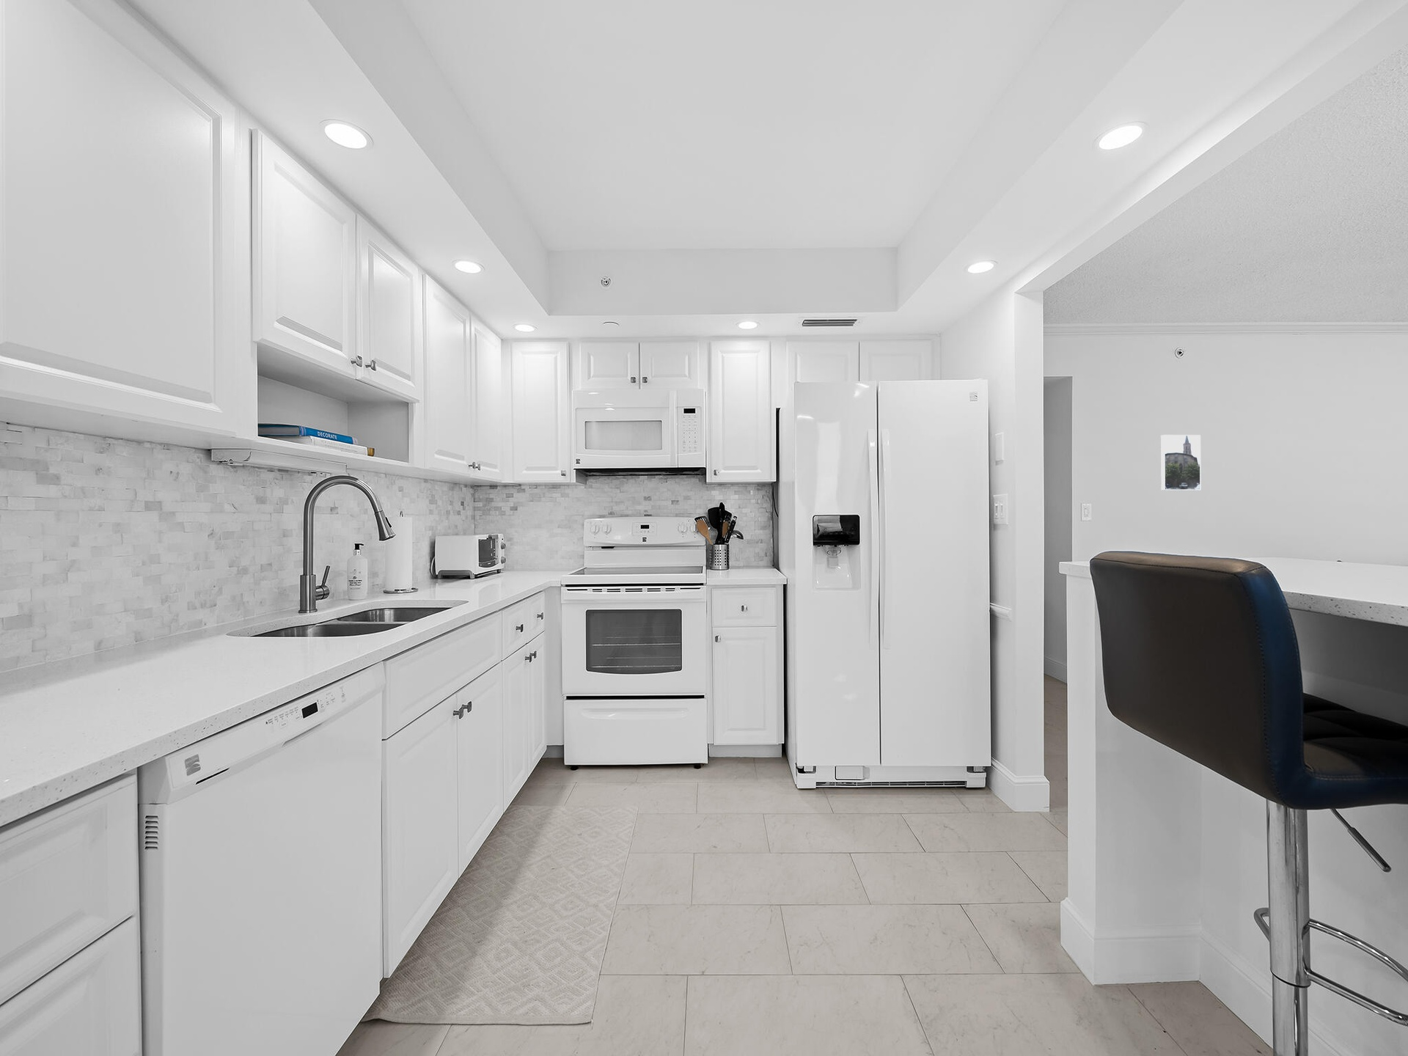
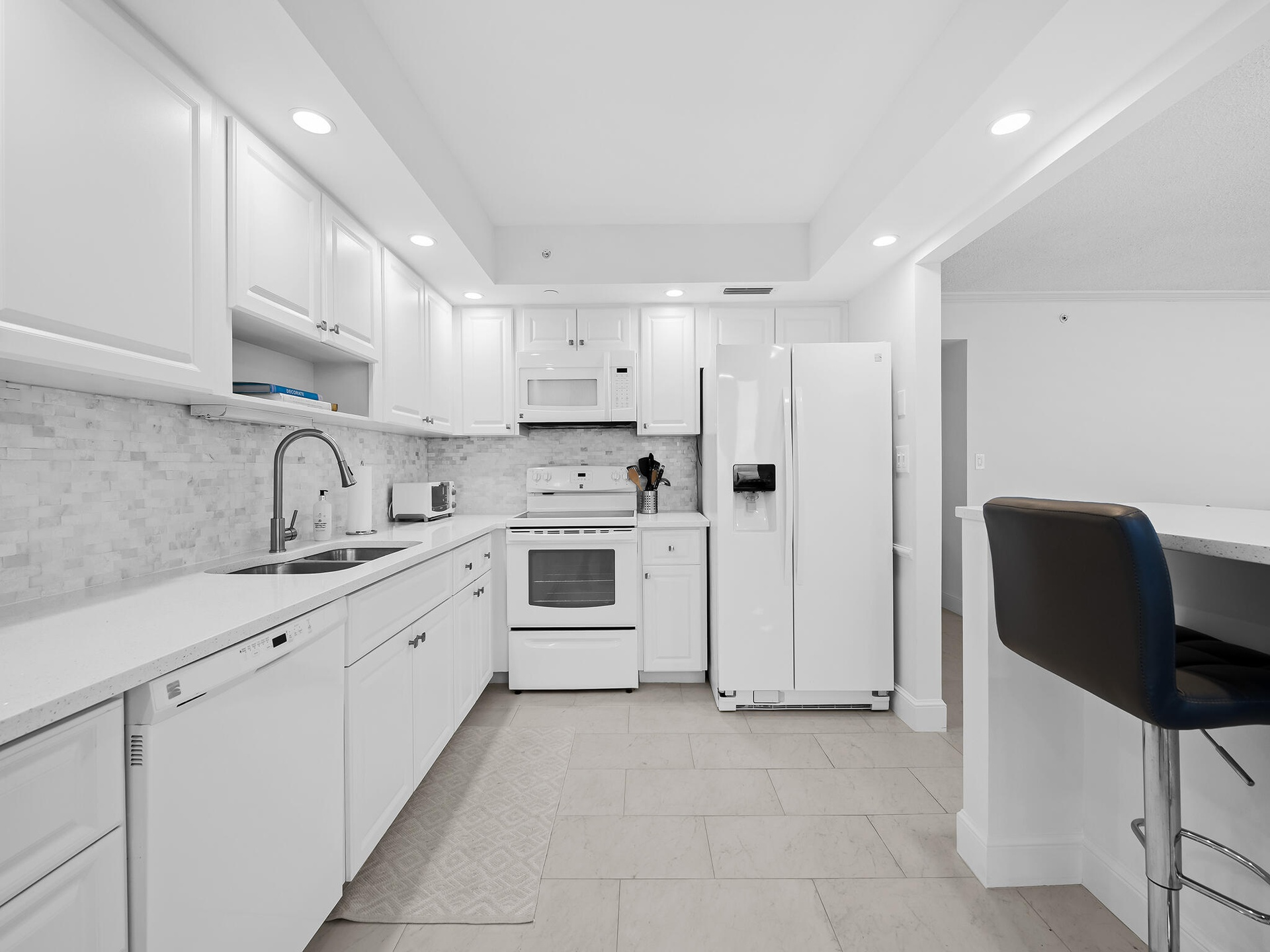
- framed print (1181, 463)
